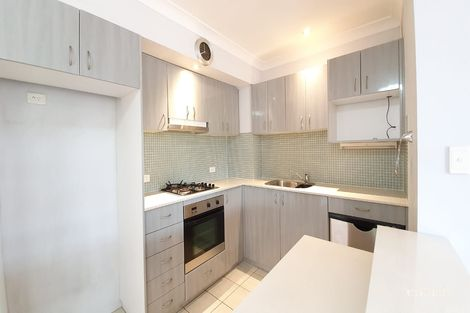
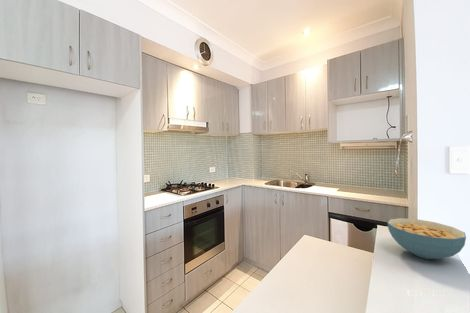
+ cereal bowl (423, 241)
